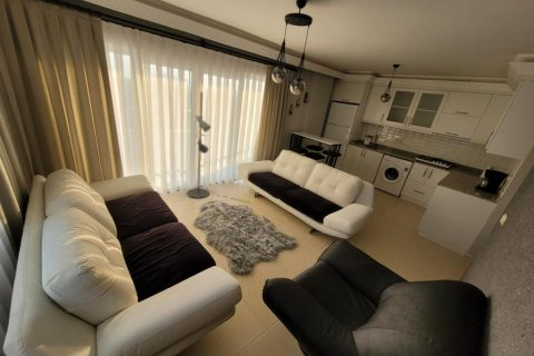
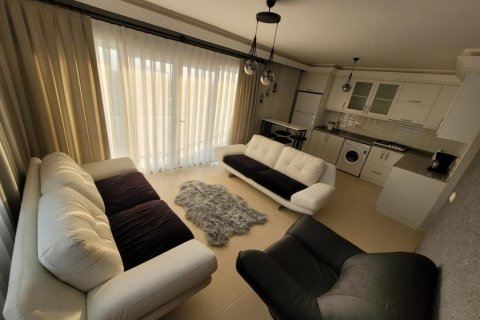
- floor lamp (207, 150)
